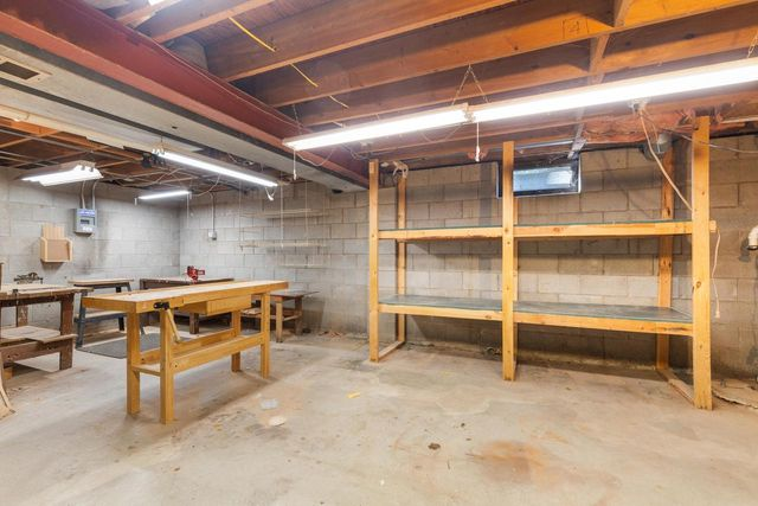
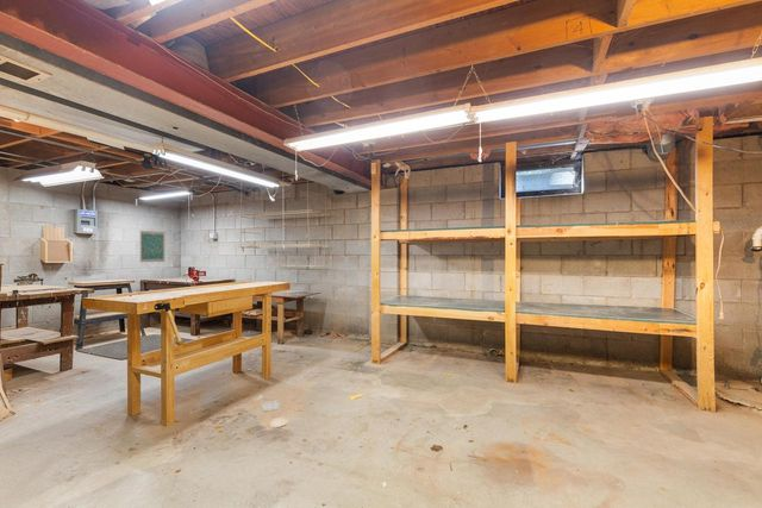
+ wall art (152, 246)
